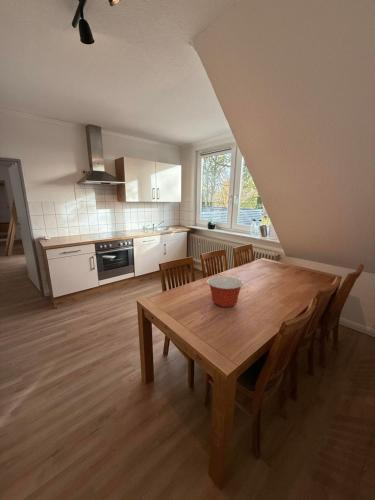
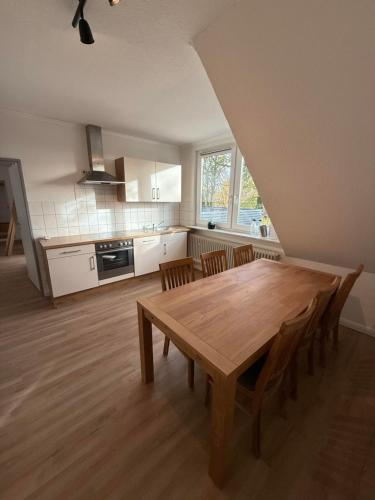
- mixing bowl (224, 292)
